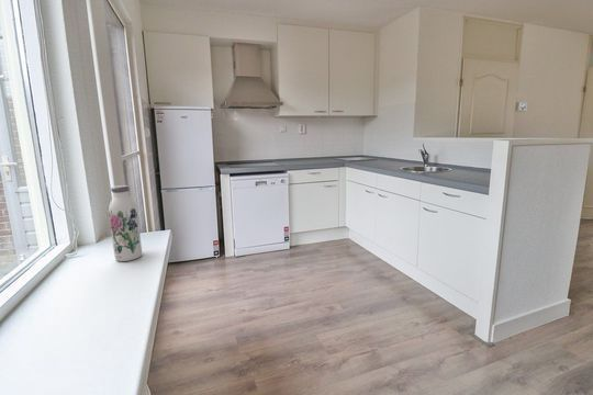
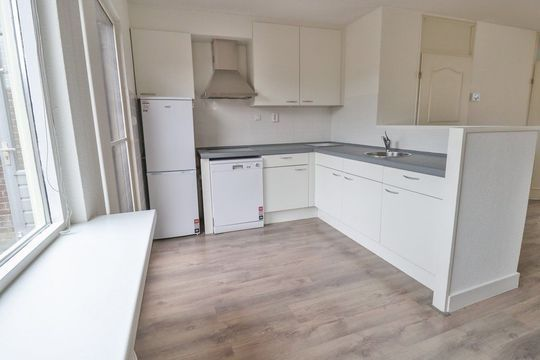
- water bottle (124, 222)
